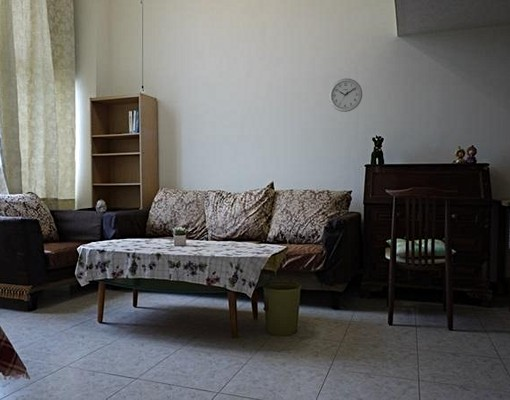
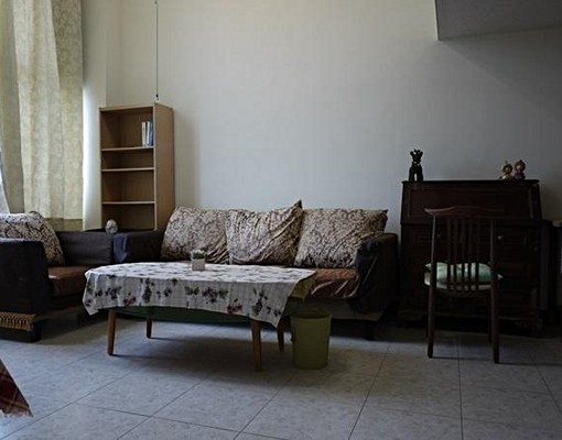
- wall clock (345, 95)
